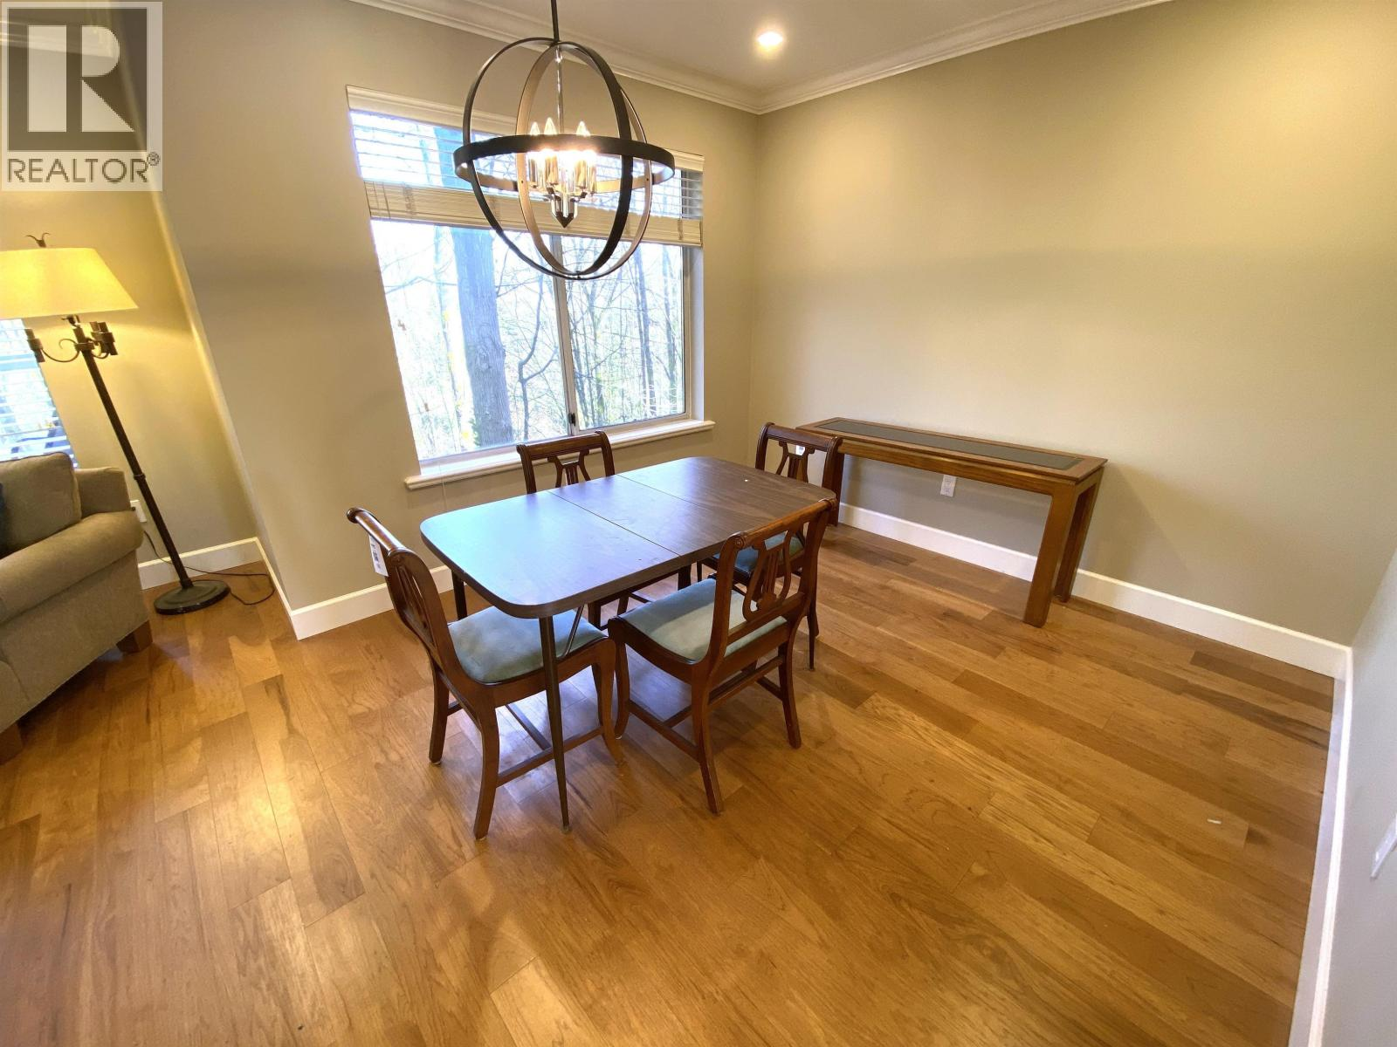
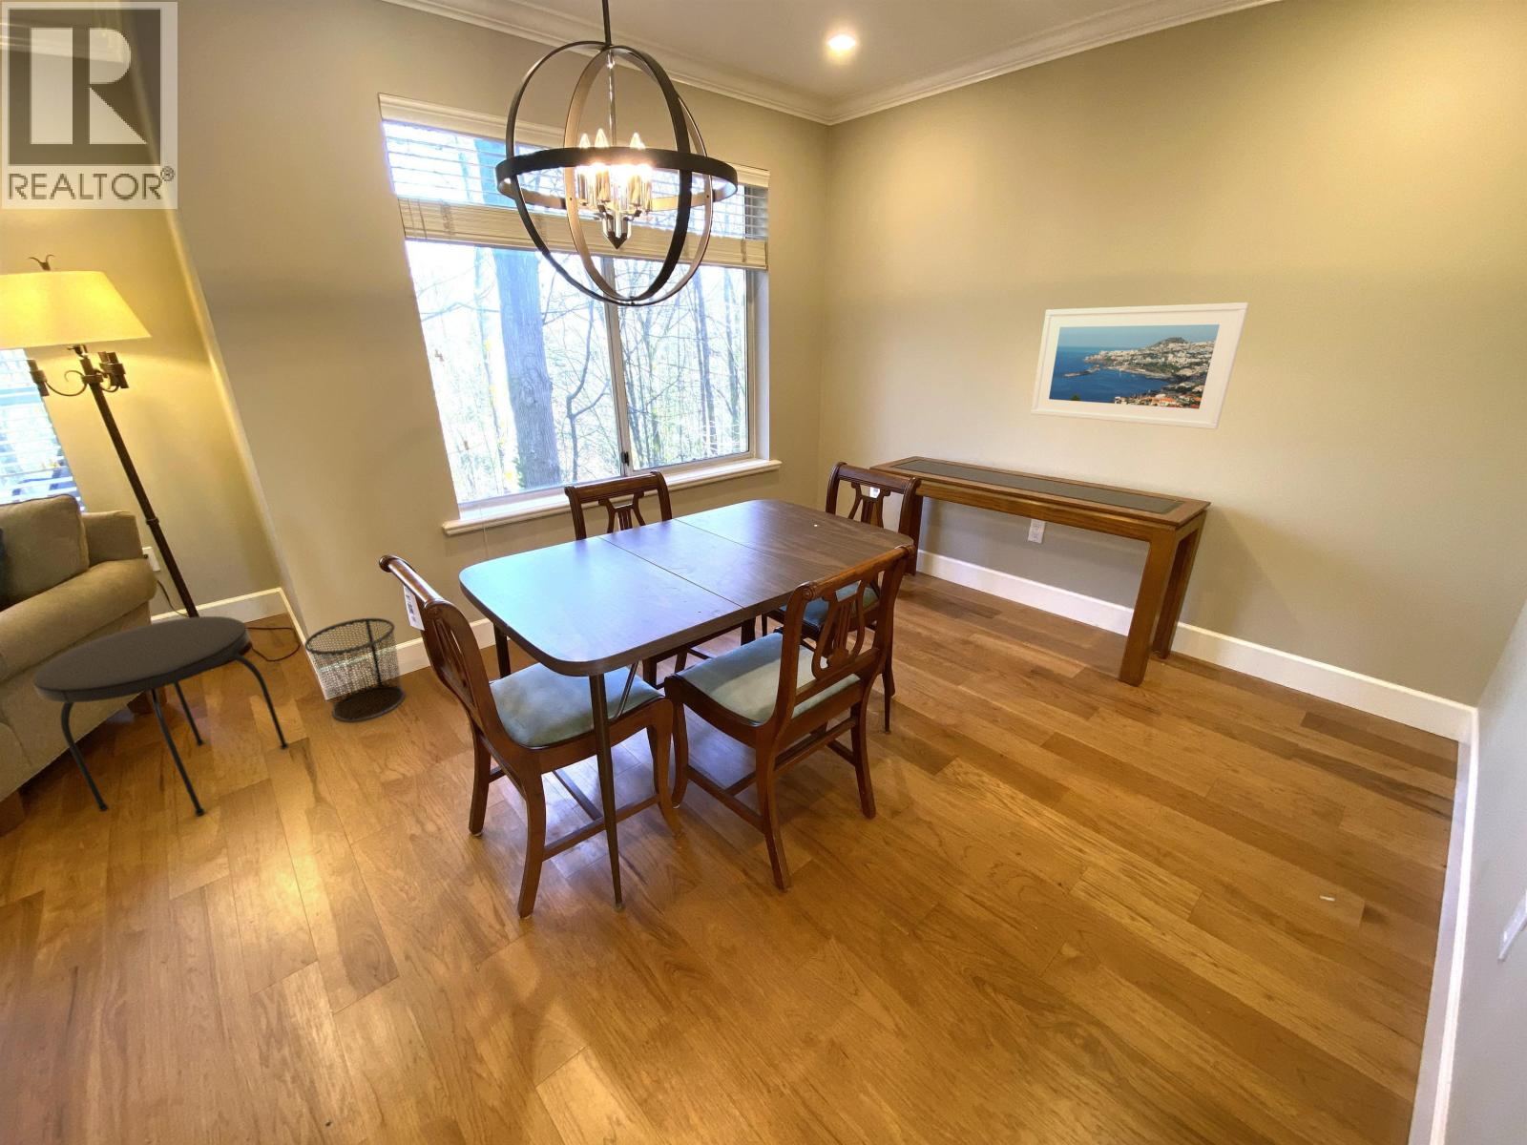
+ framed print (1125, 366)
+ side table (184, 712)
+ waste bin (360, 669)
